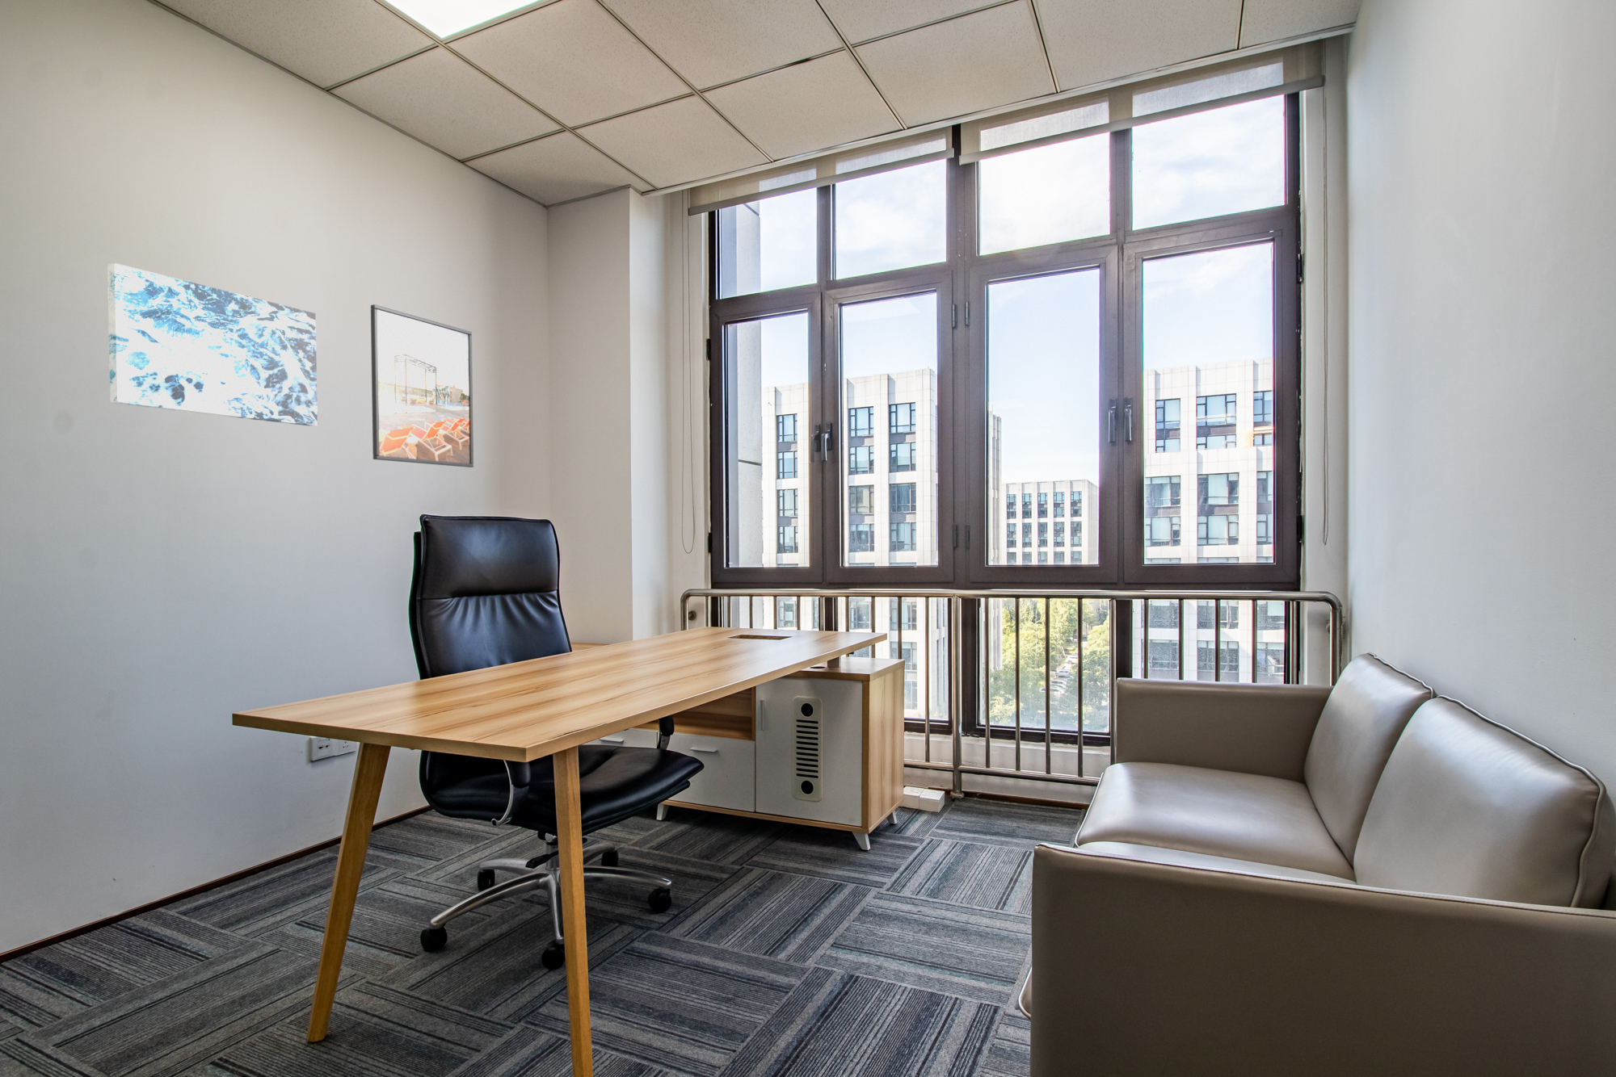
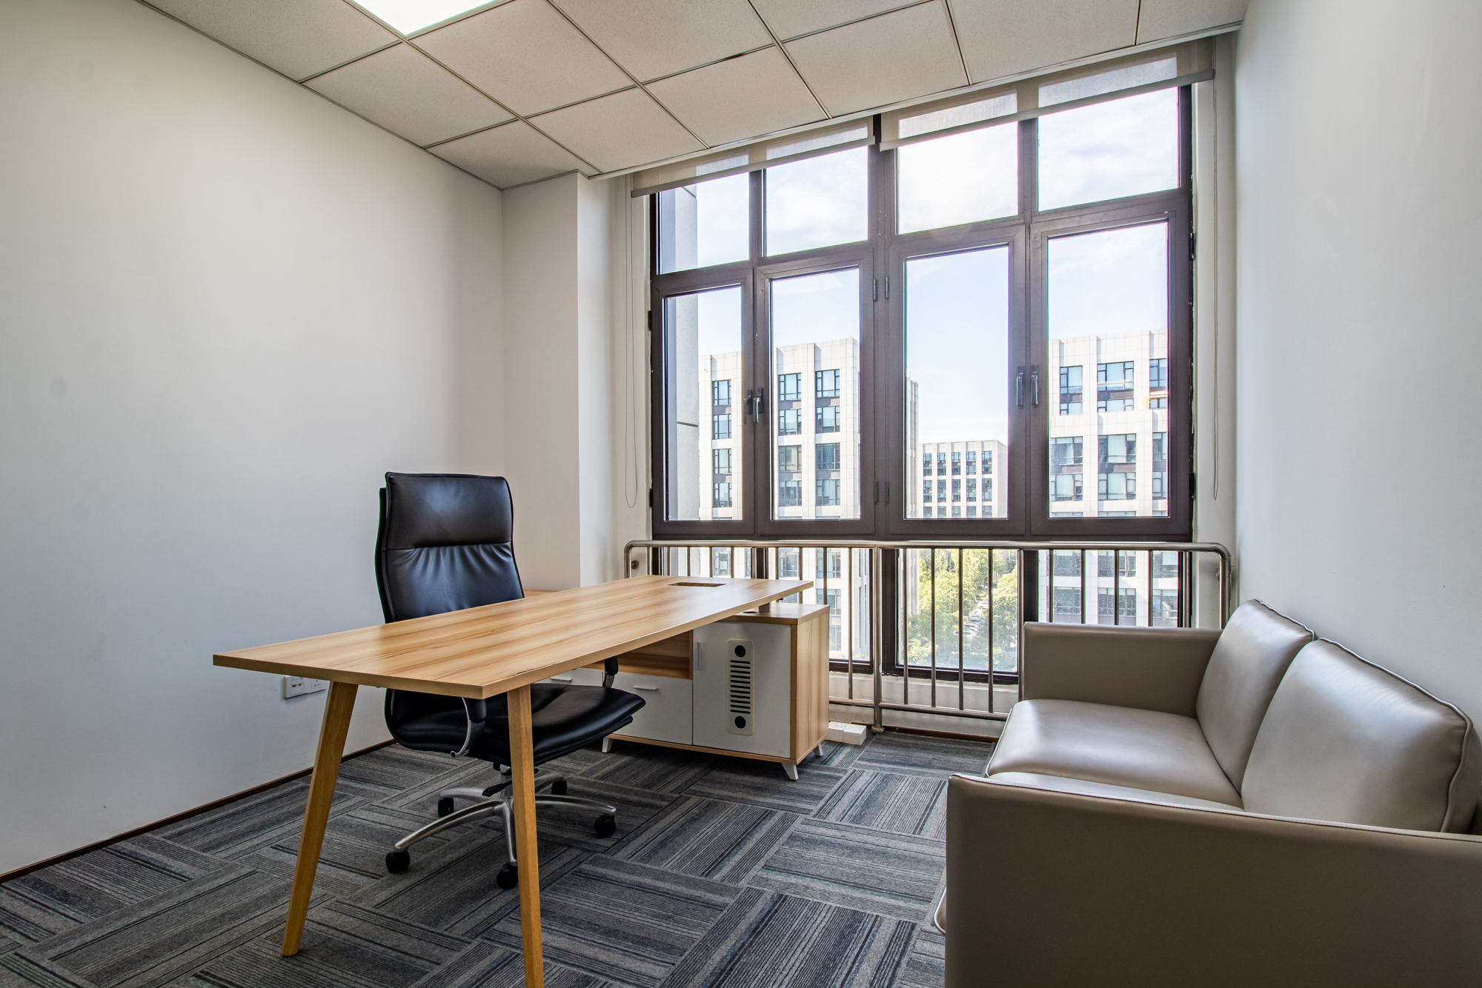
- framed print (424, 391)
- wall art (222, 353)
